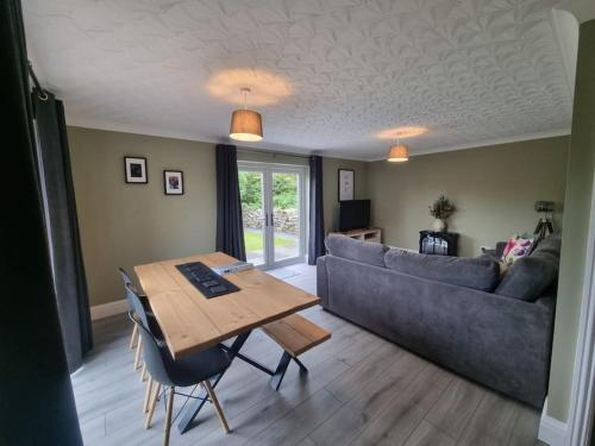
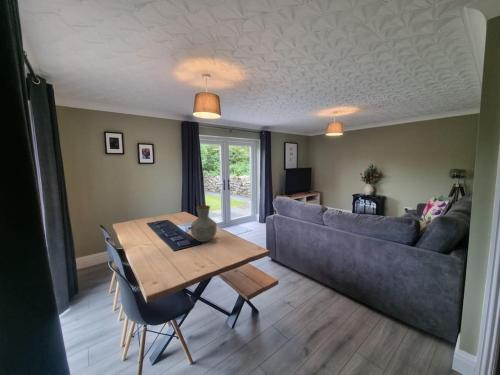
+ vase (203, 223)
